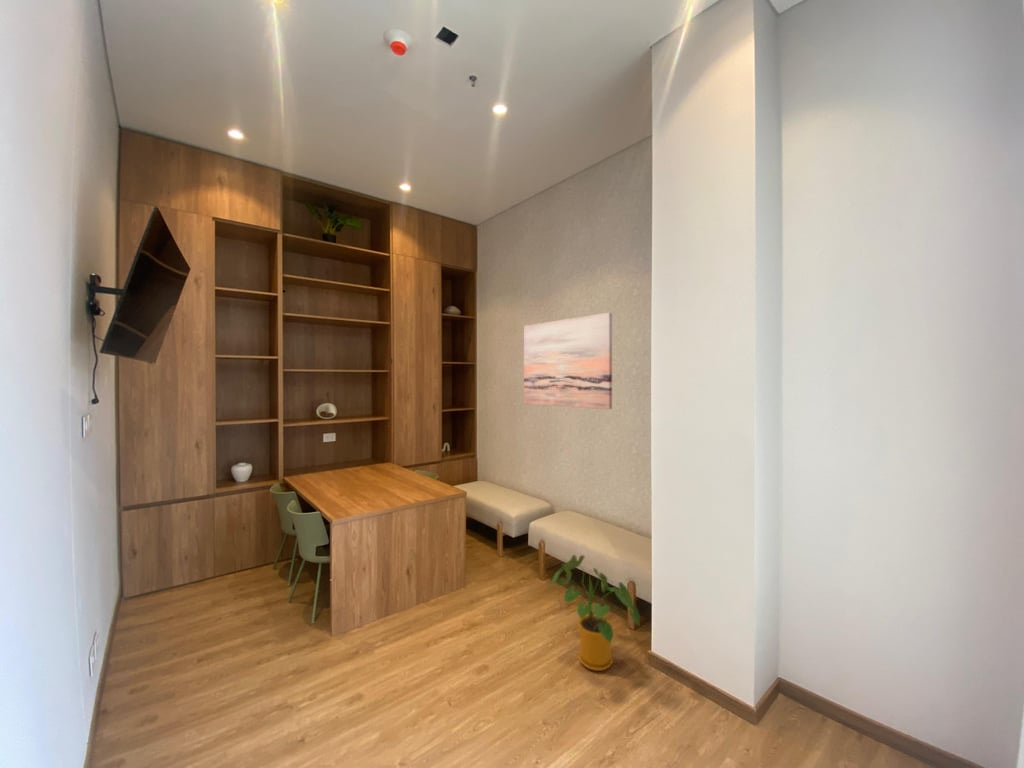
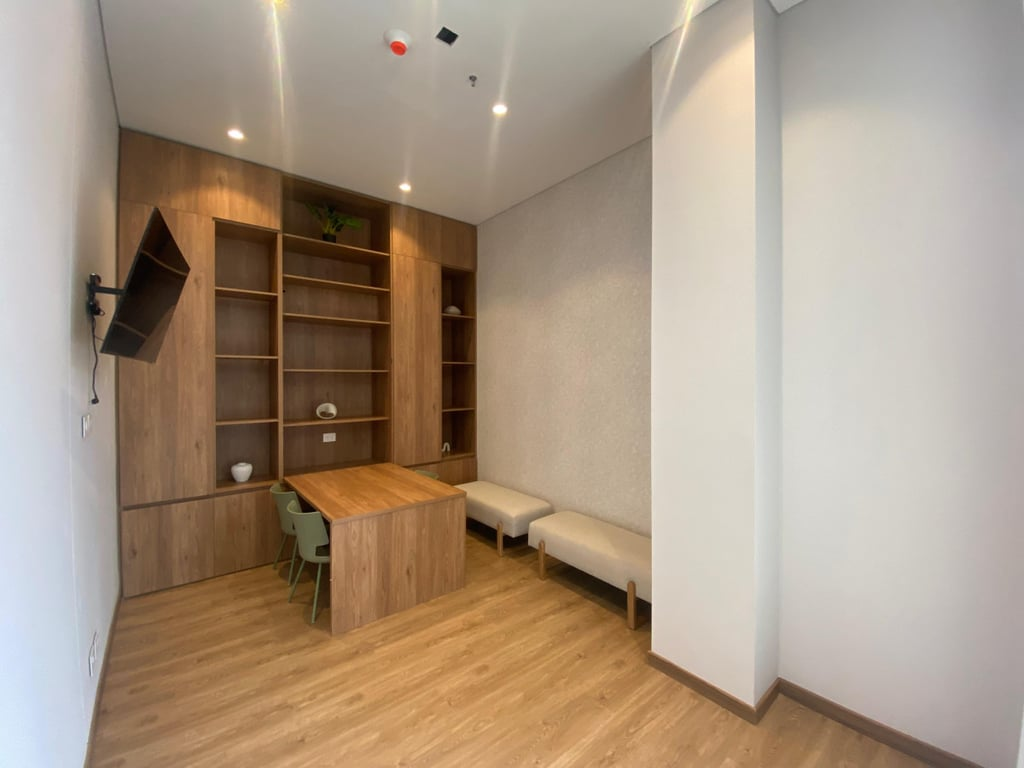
- house plant (591, 615)
- wall art (563, 363)
